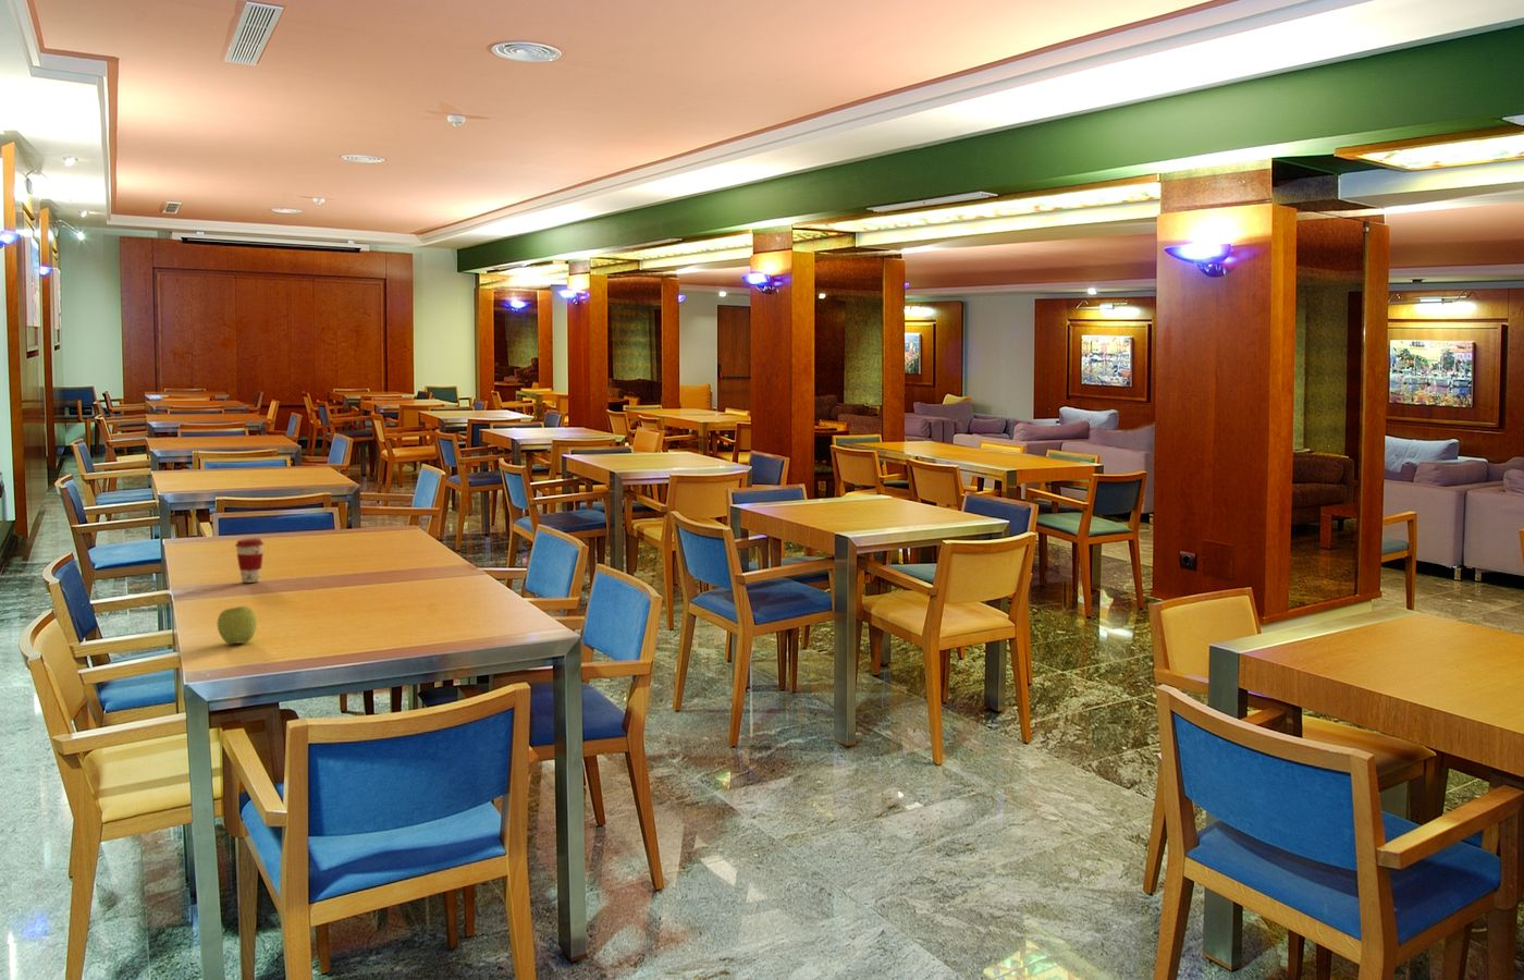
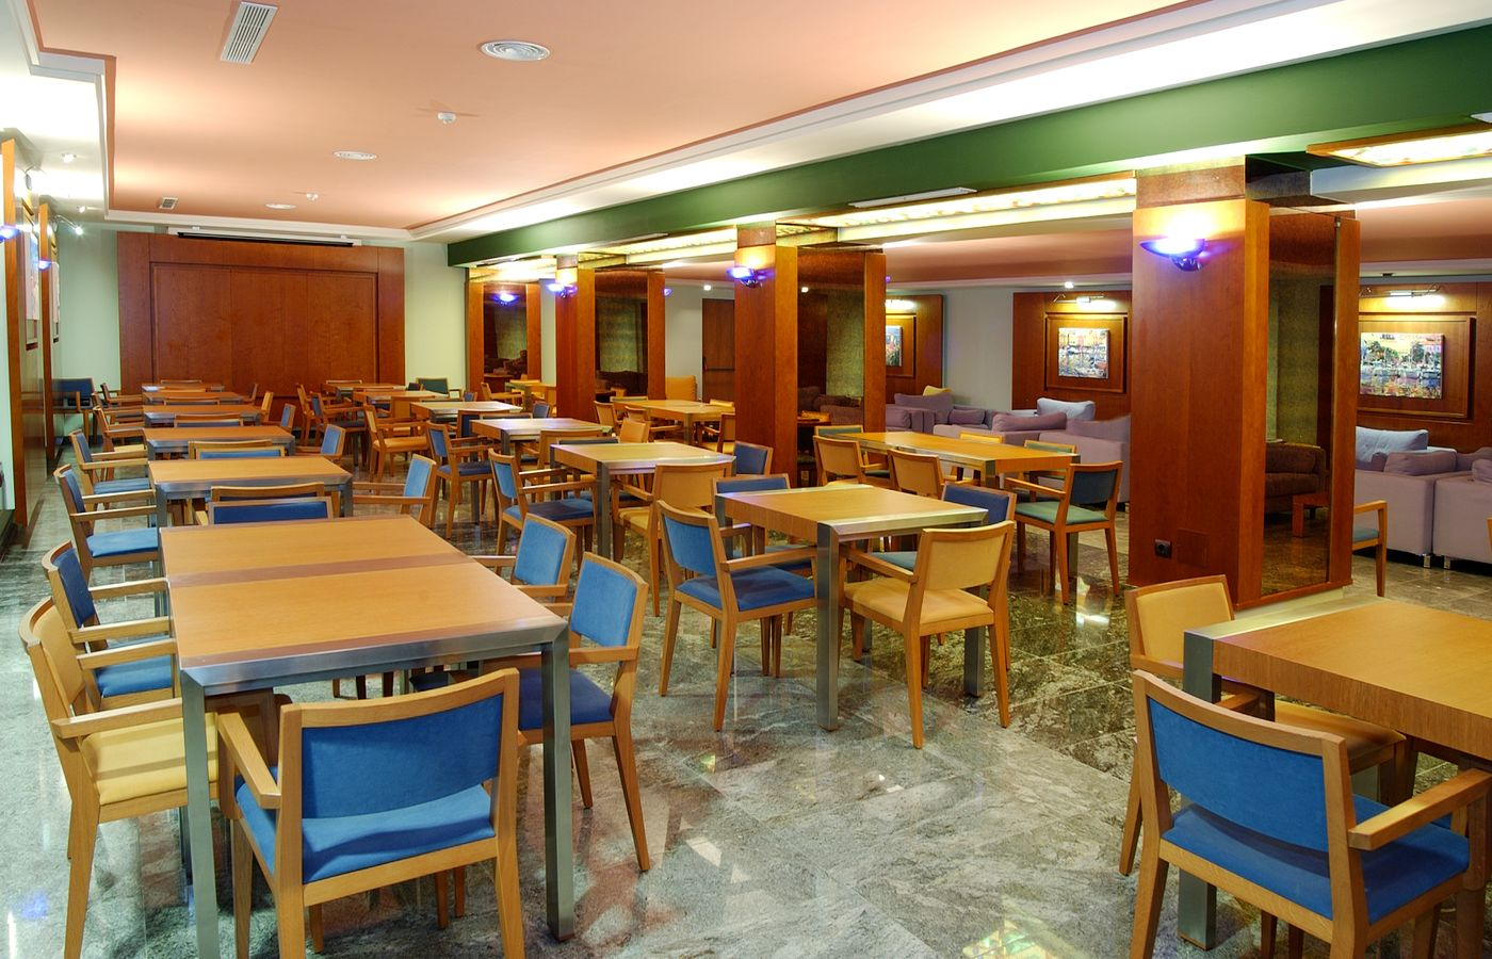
- coffee cup (249, 560)
- apple (237, 624)
